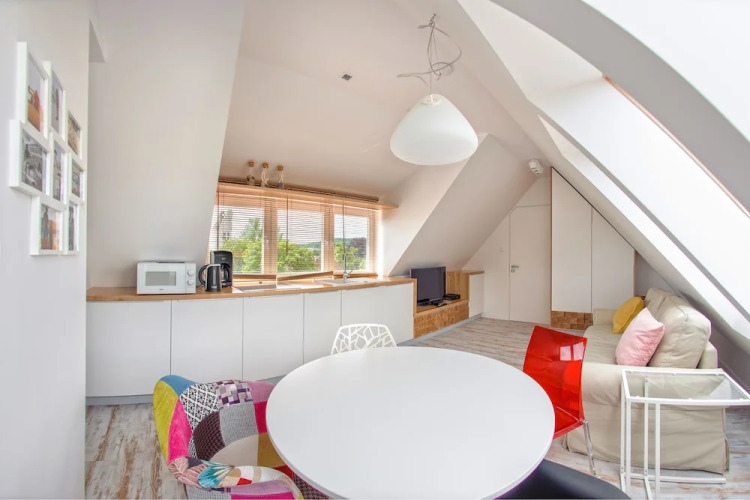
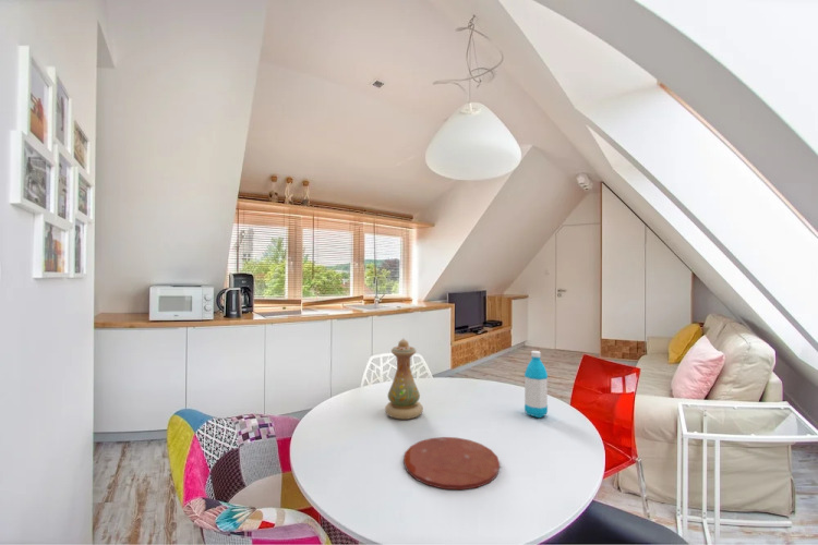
+ water bottle (536, 383)
+ vase (404, 375)
+ plate (450, 460)
